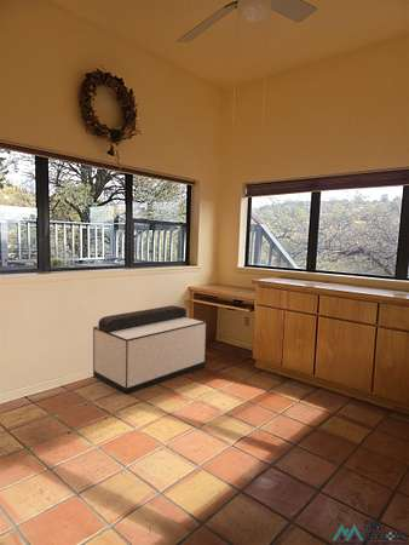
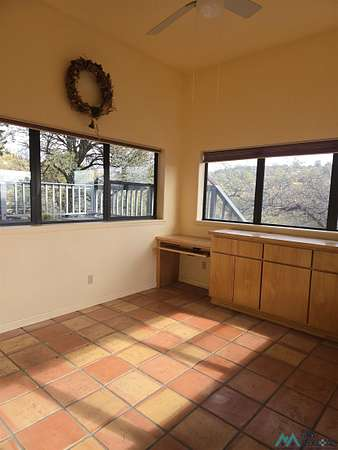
- storage bench (151, 342)
